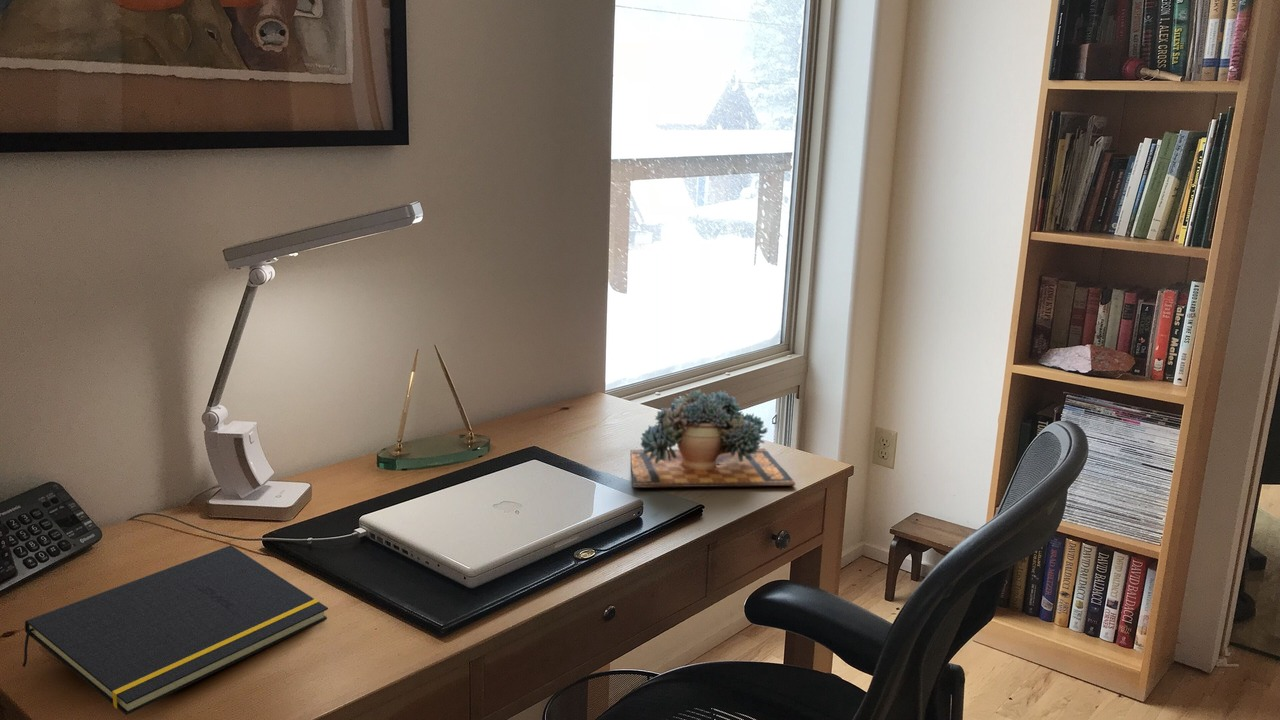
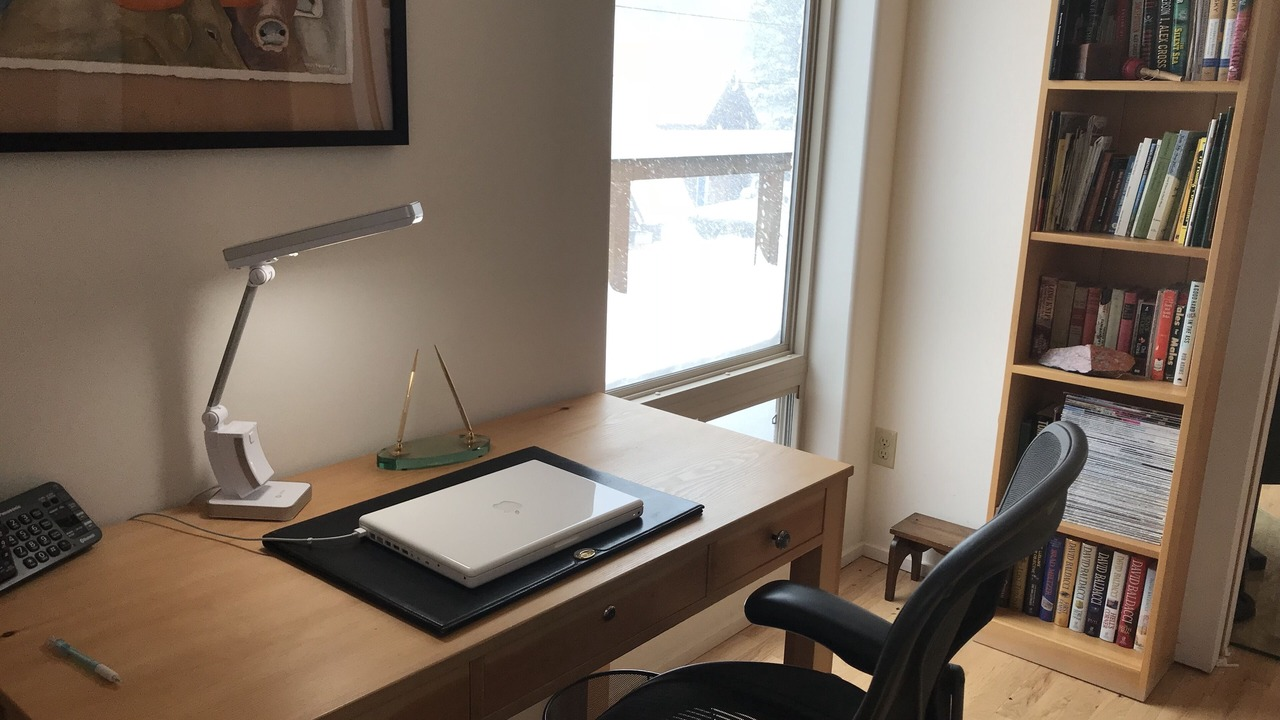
- succulent plant (708, 431)
- notepad (185, 619)
